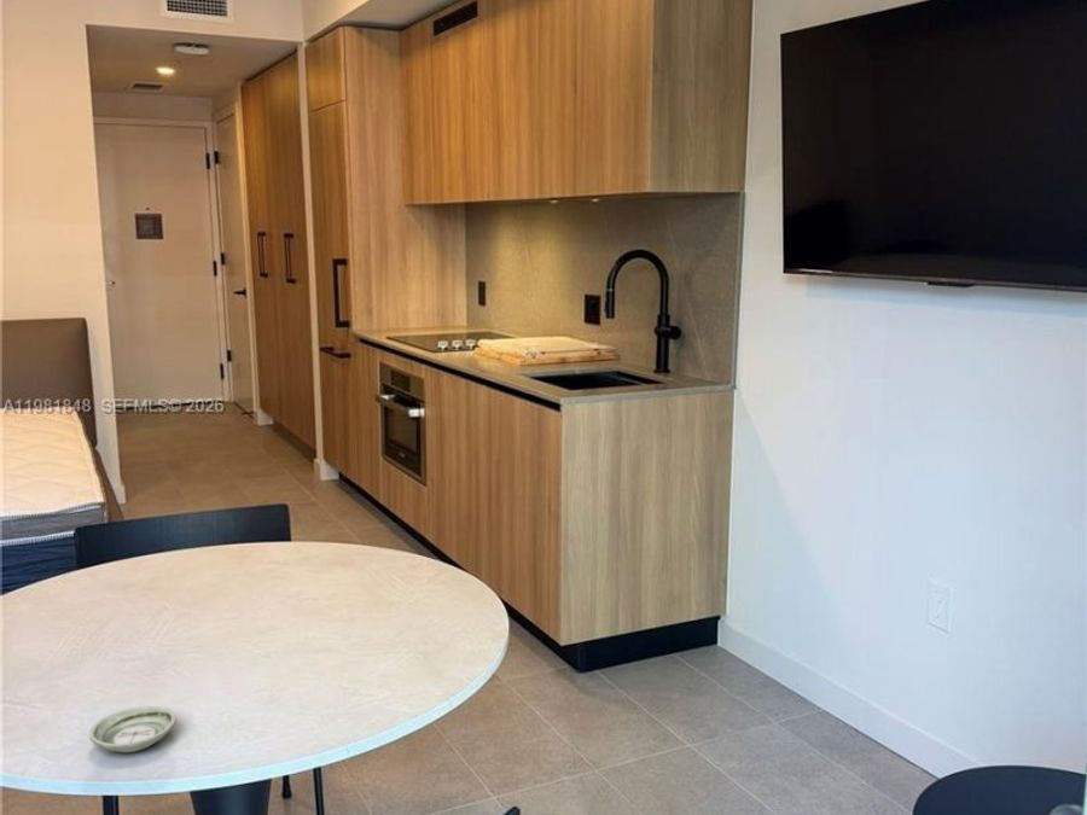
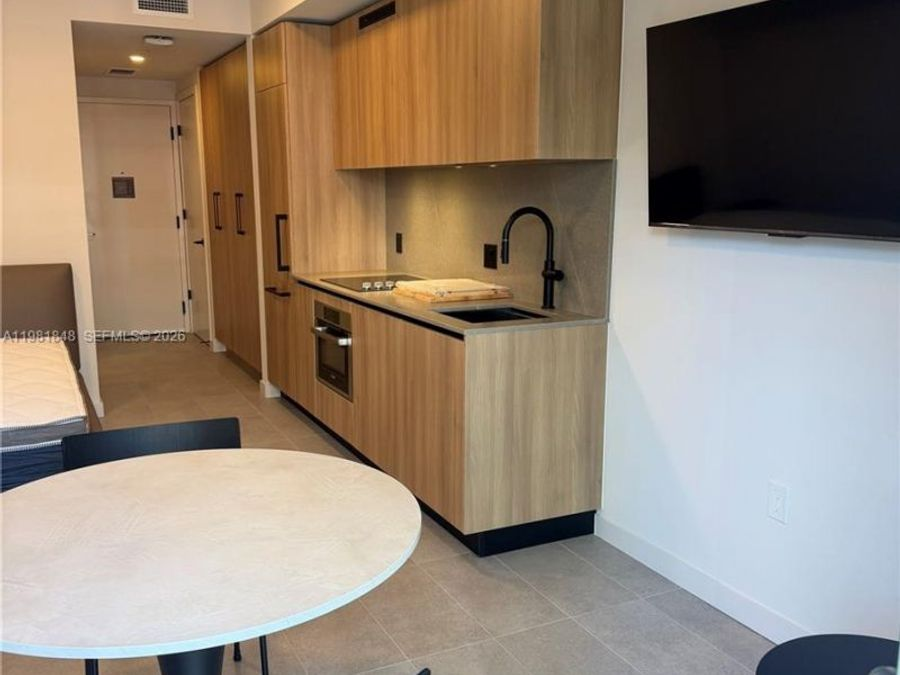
- saucer (133, 733)
